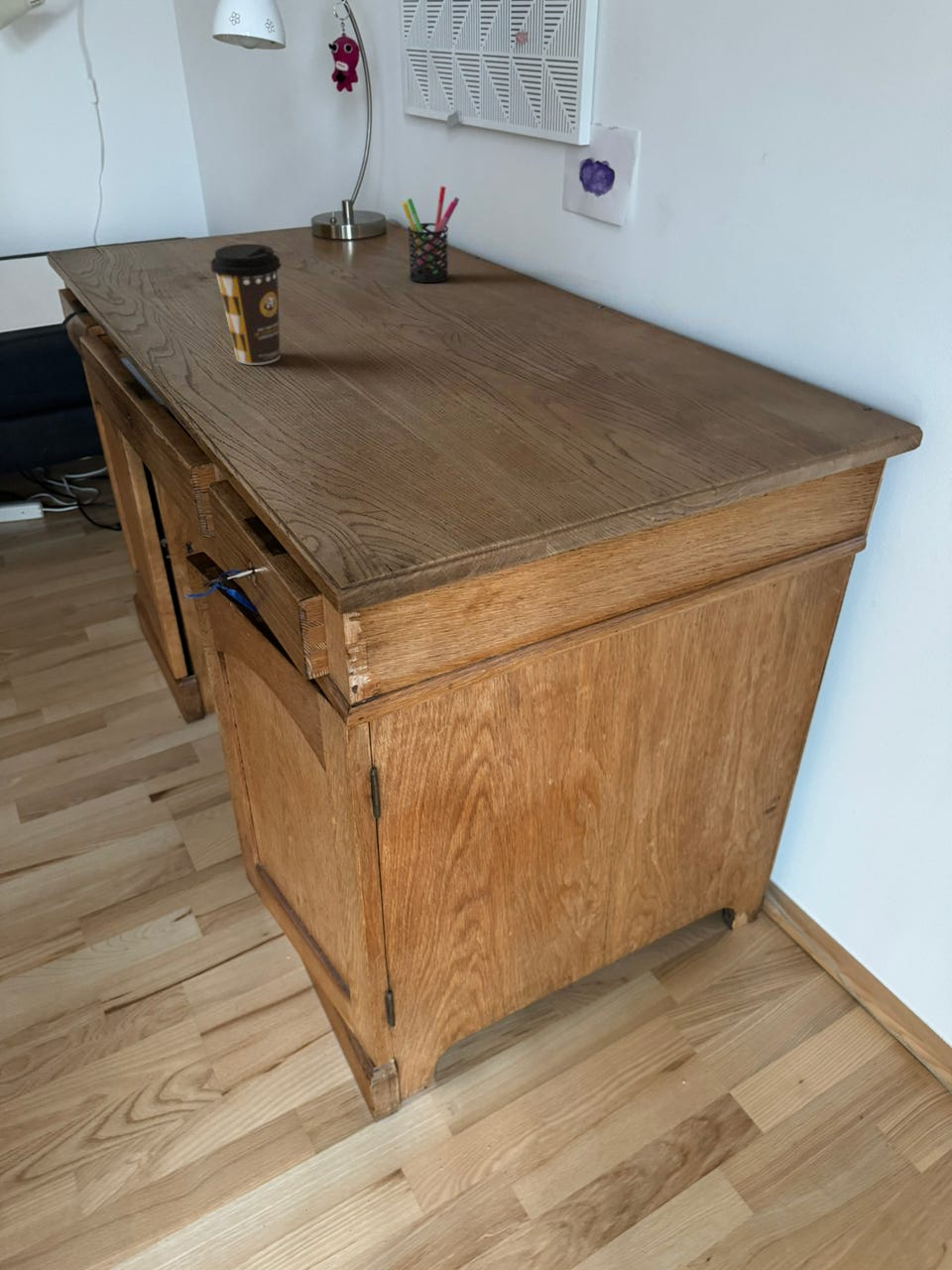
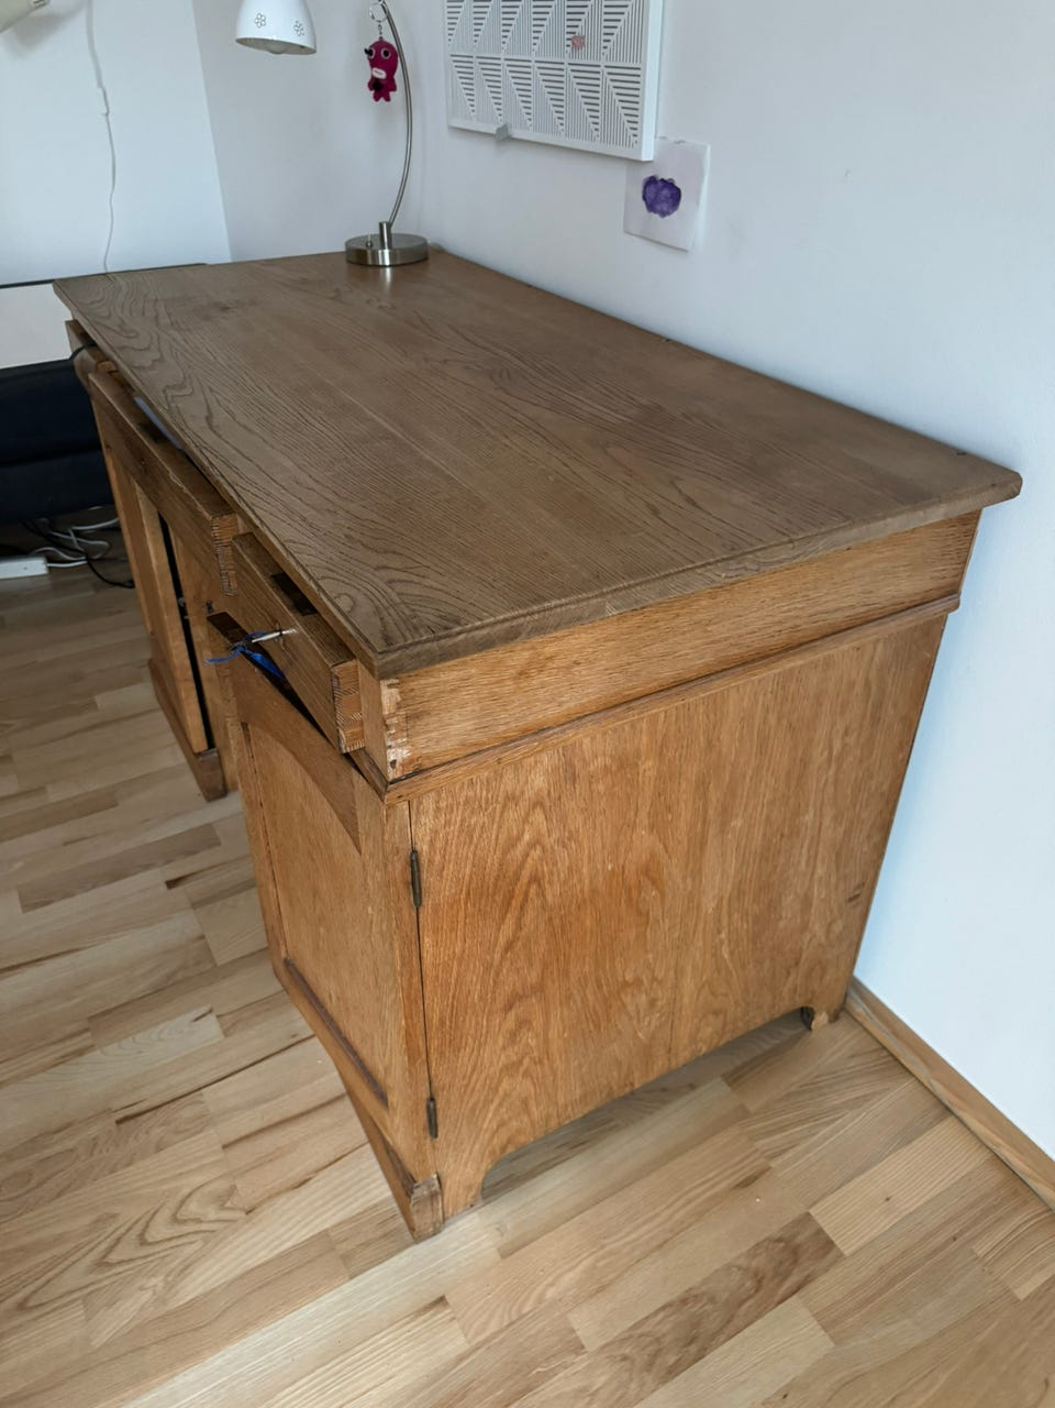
- coffee cup (251, 306)
- pen holder (426, 233)
